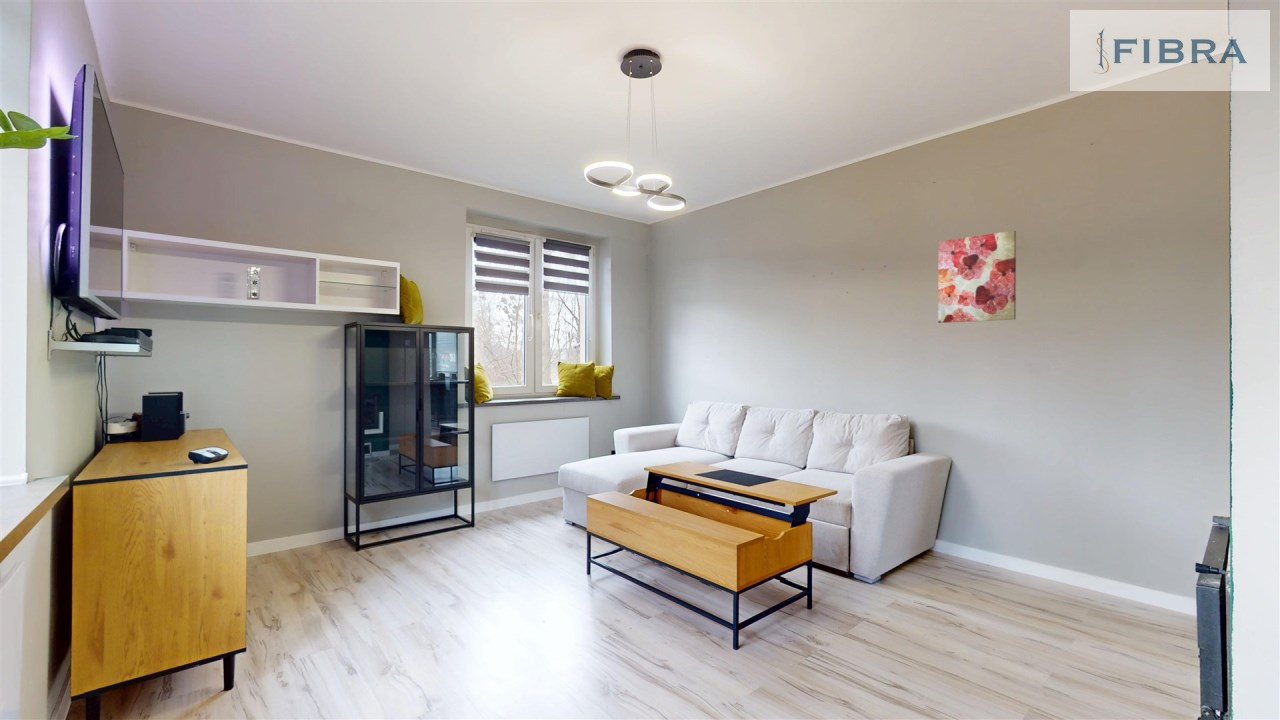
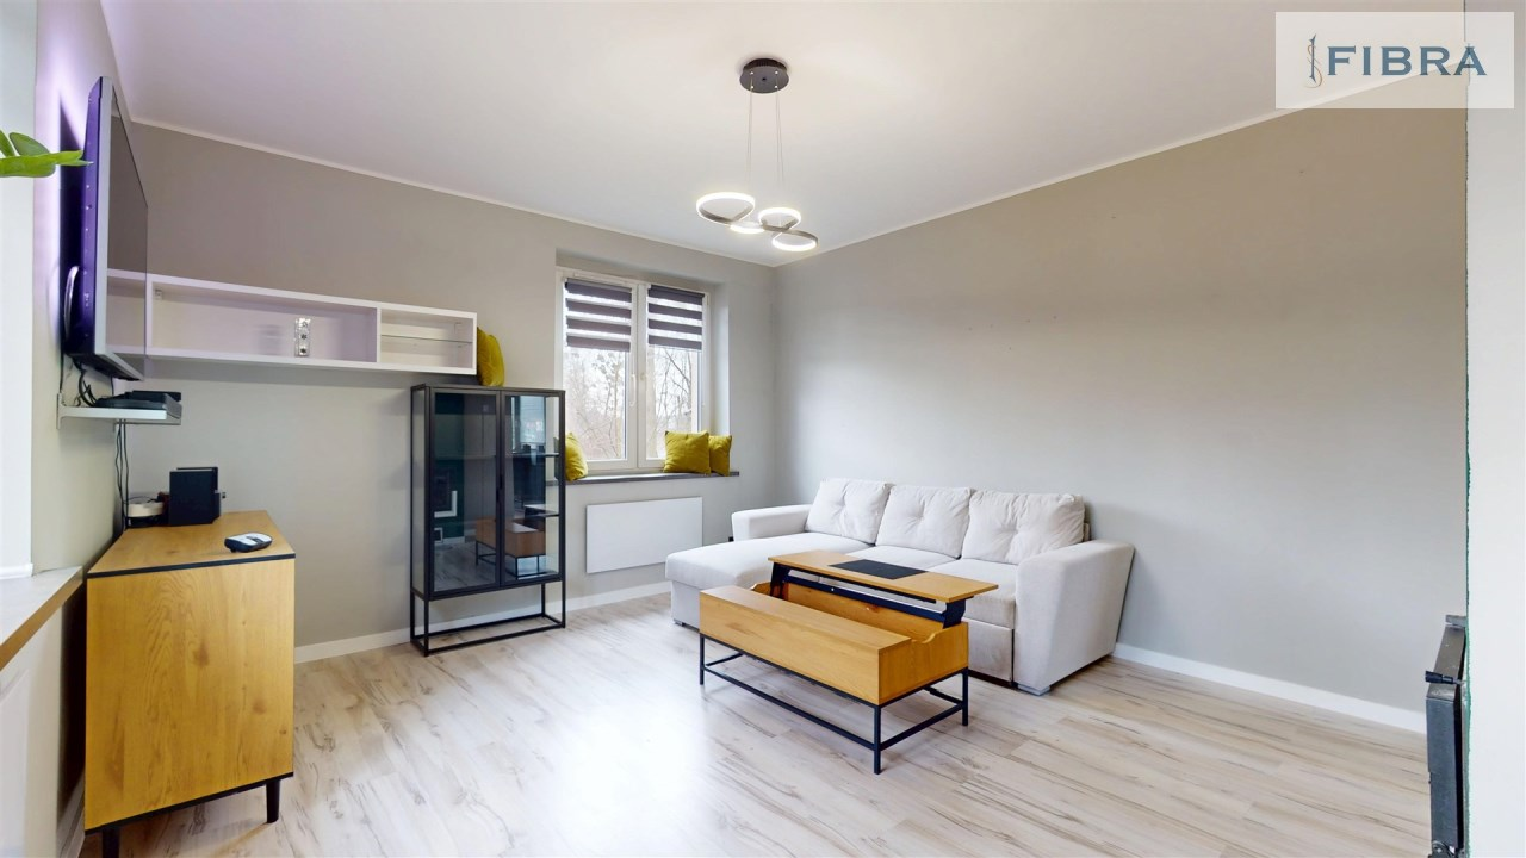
- wall art (975, 278)
